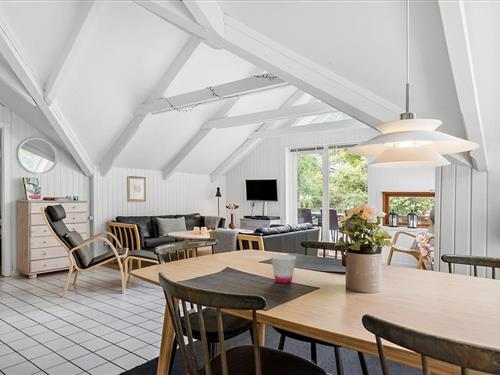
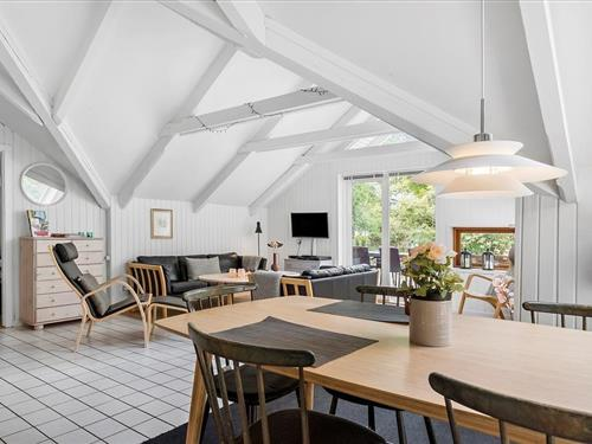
- cup (283, 269)
